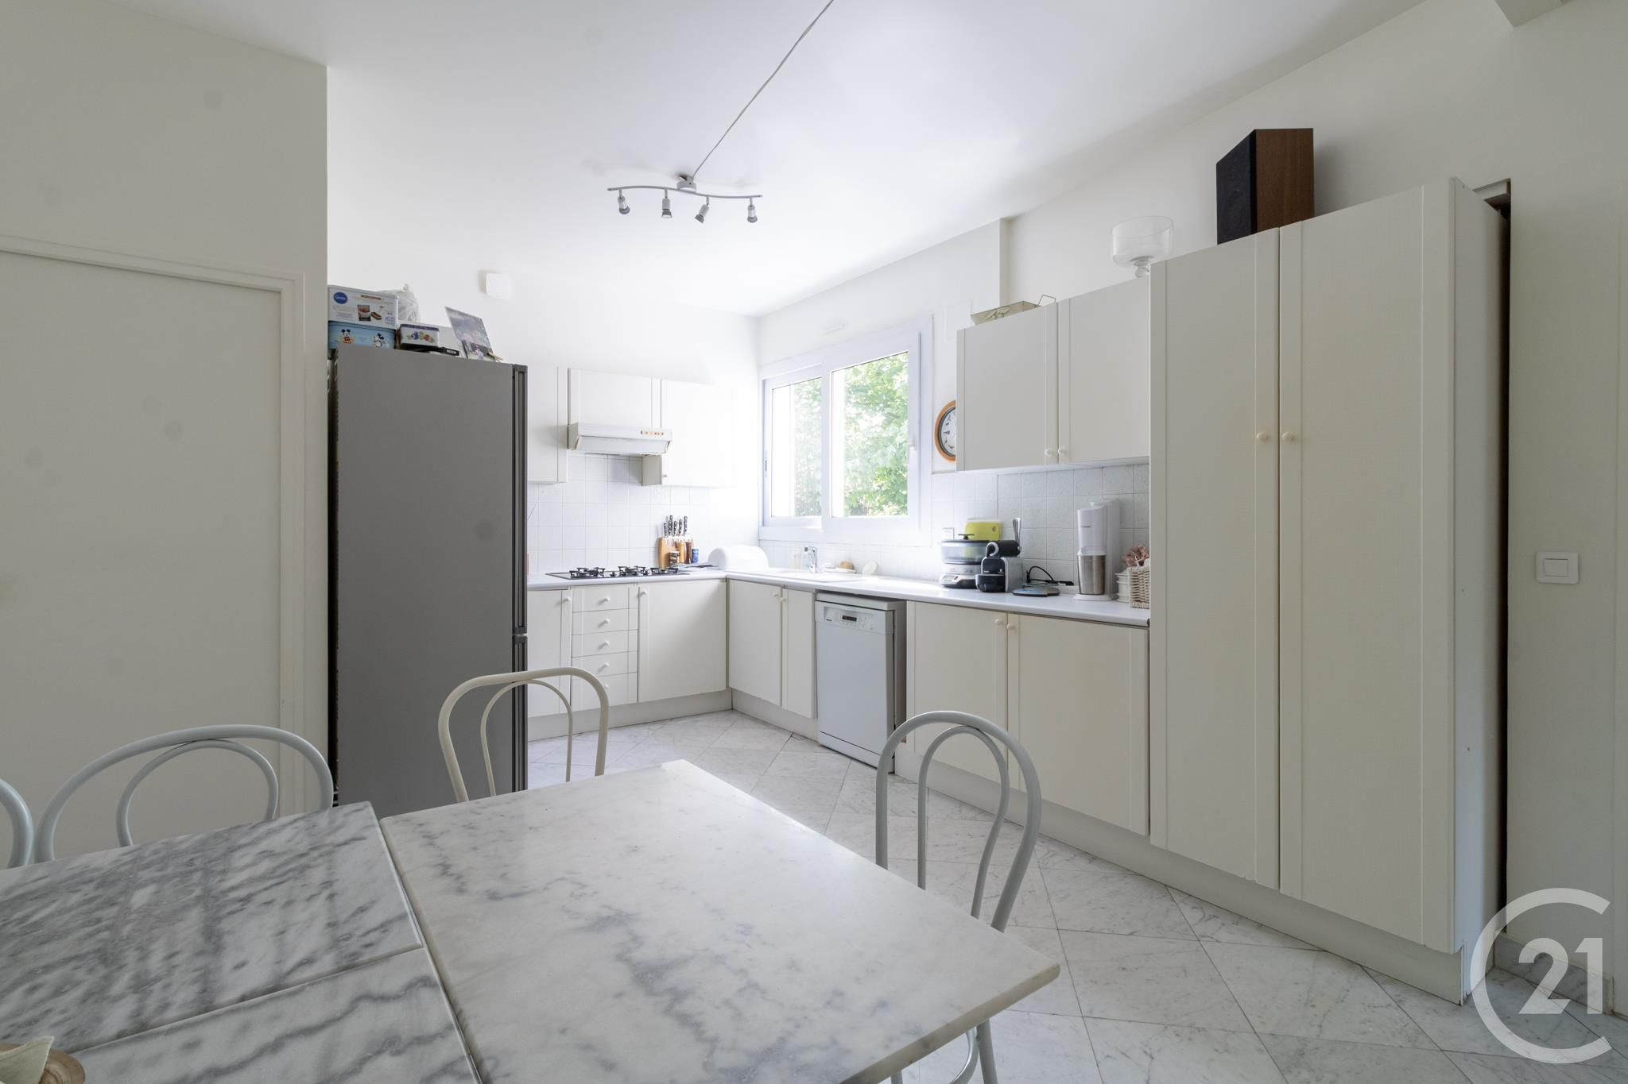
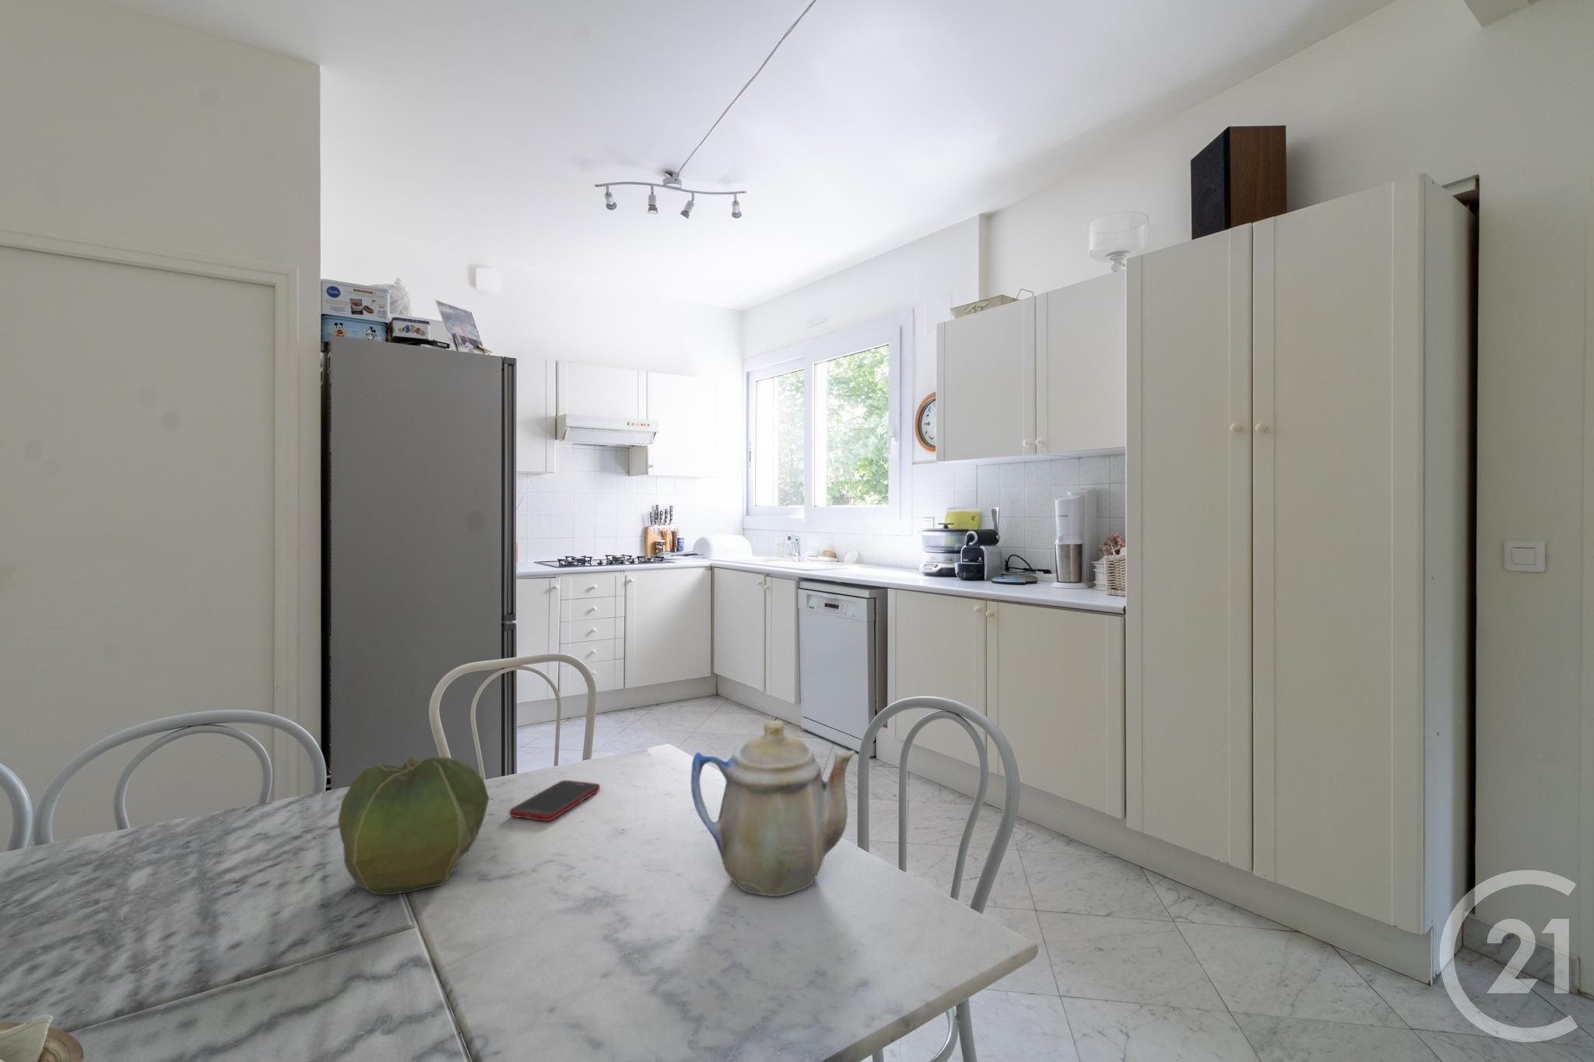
+ cabbage (417, 819)
+ teapot (773, 798)
+ cell phone (557, 799)
